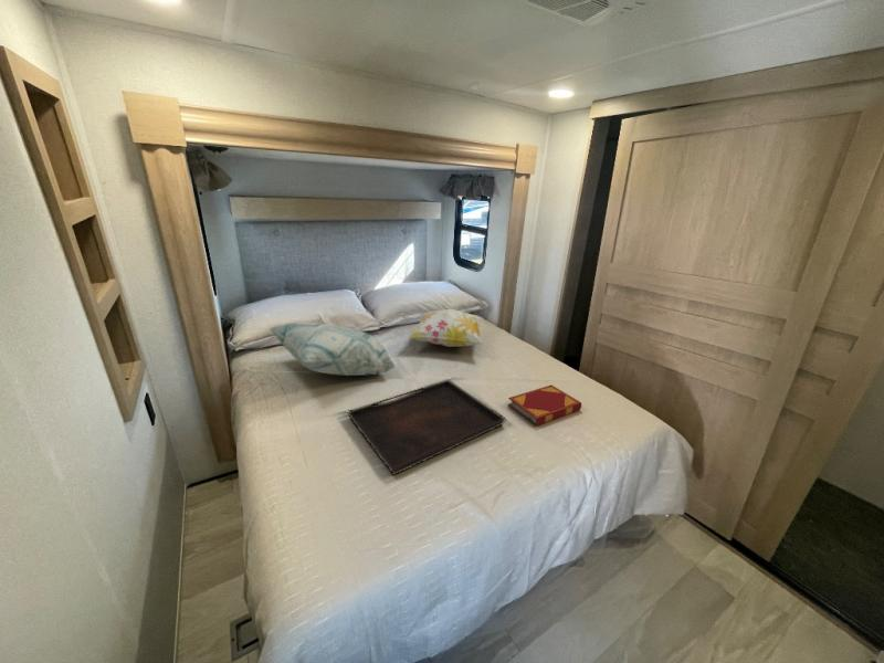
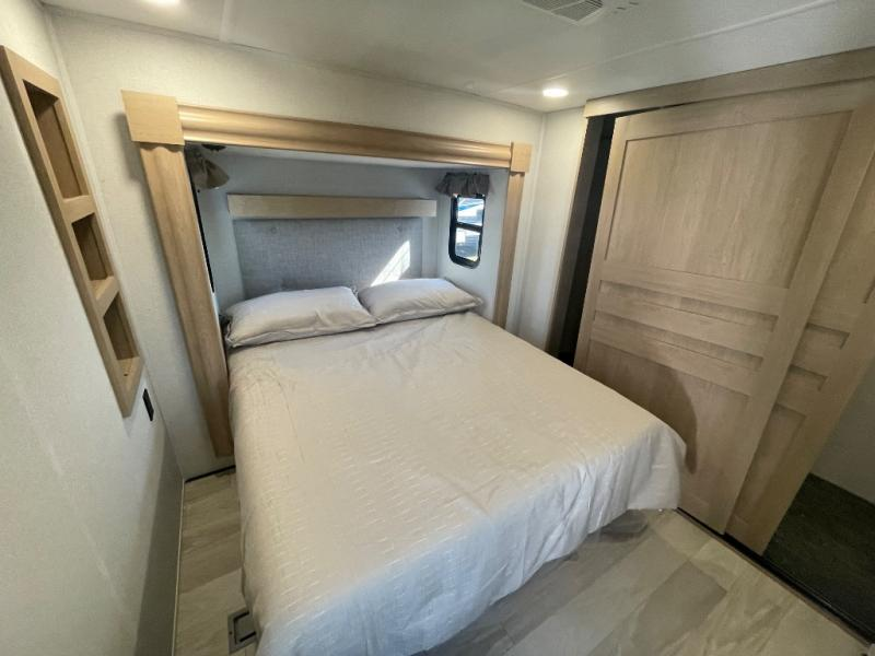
- hardback book (544, 403)
- serving tray (425, 418)
- decorative pillow (330, 349)
- decorative pillow (449, 327)
